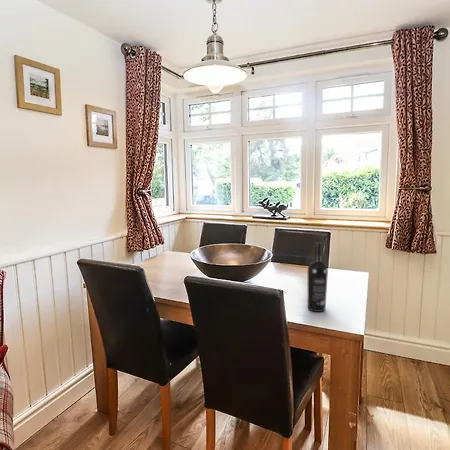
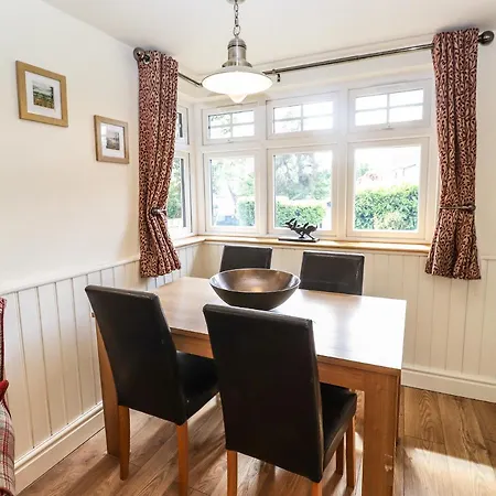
- wine bottle (317, 276)
